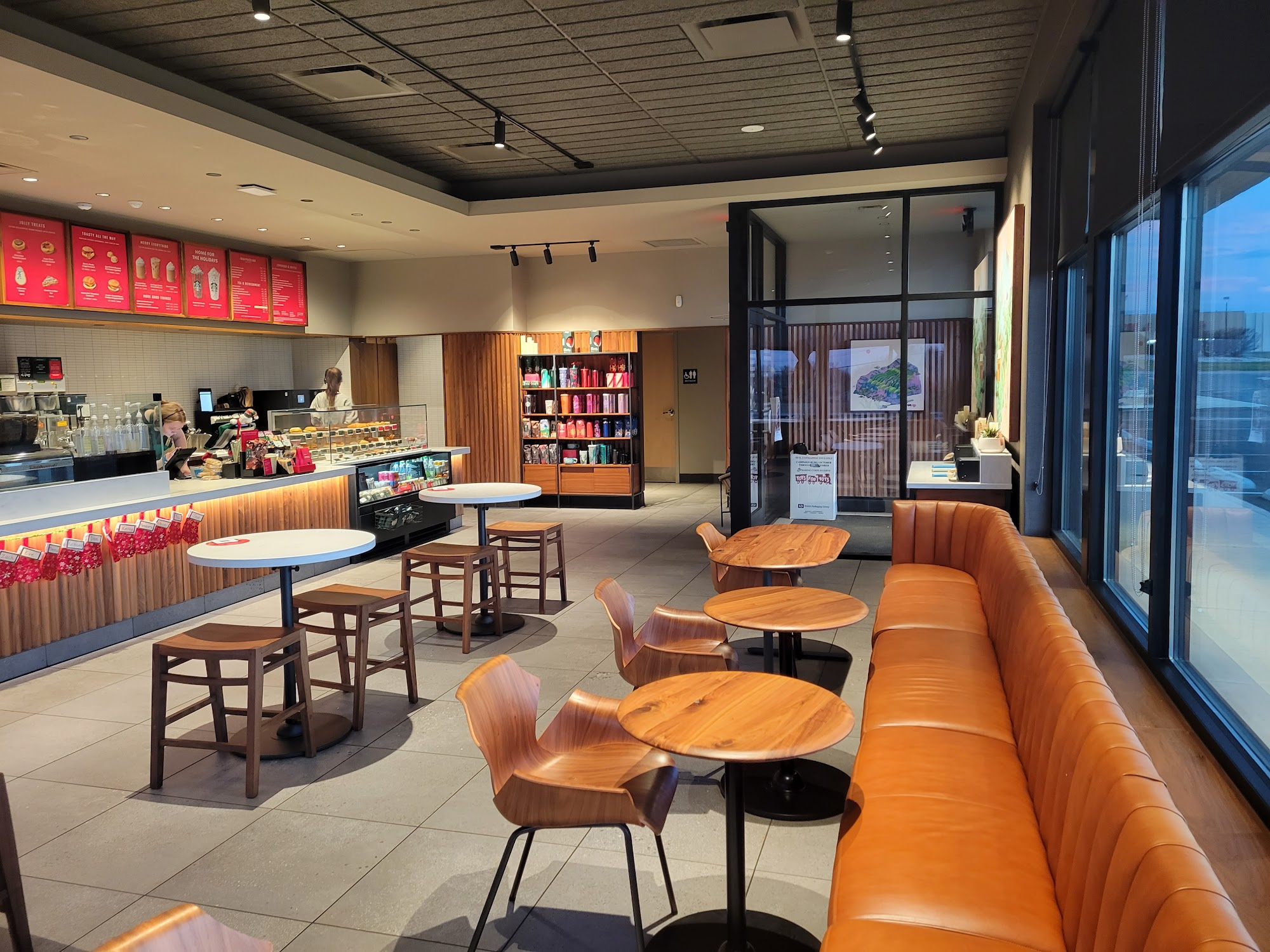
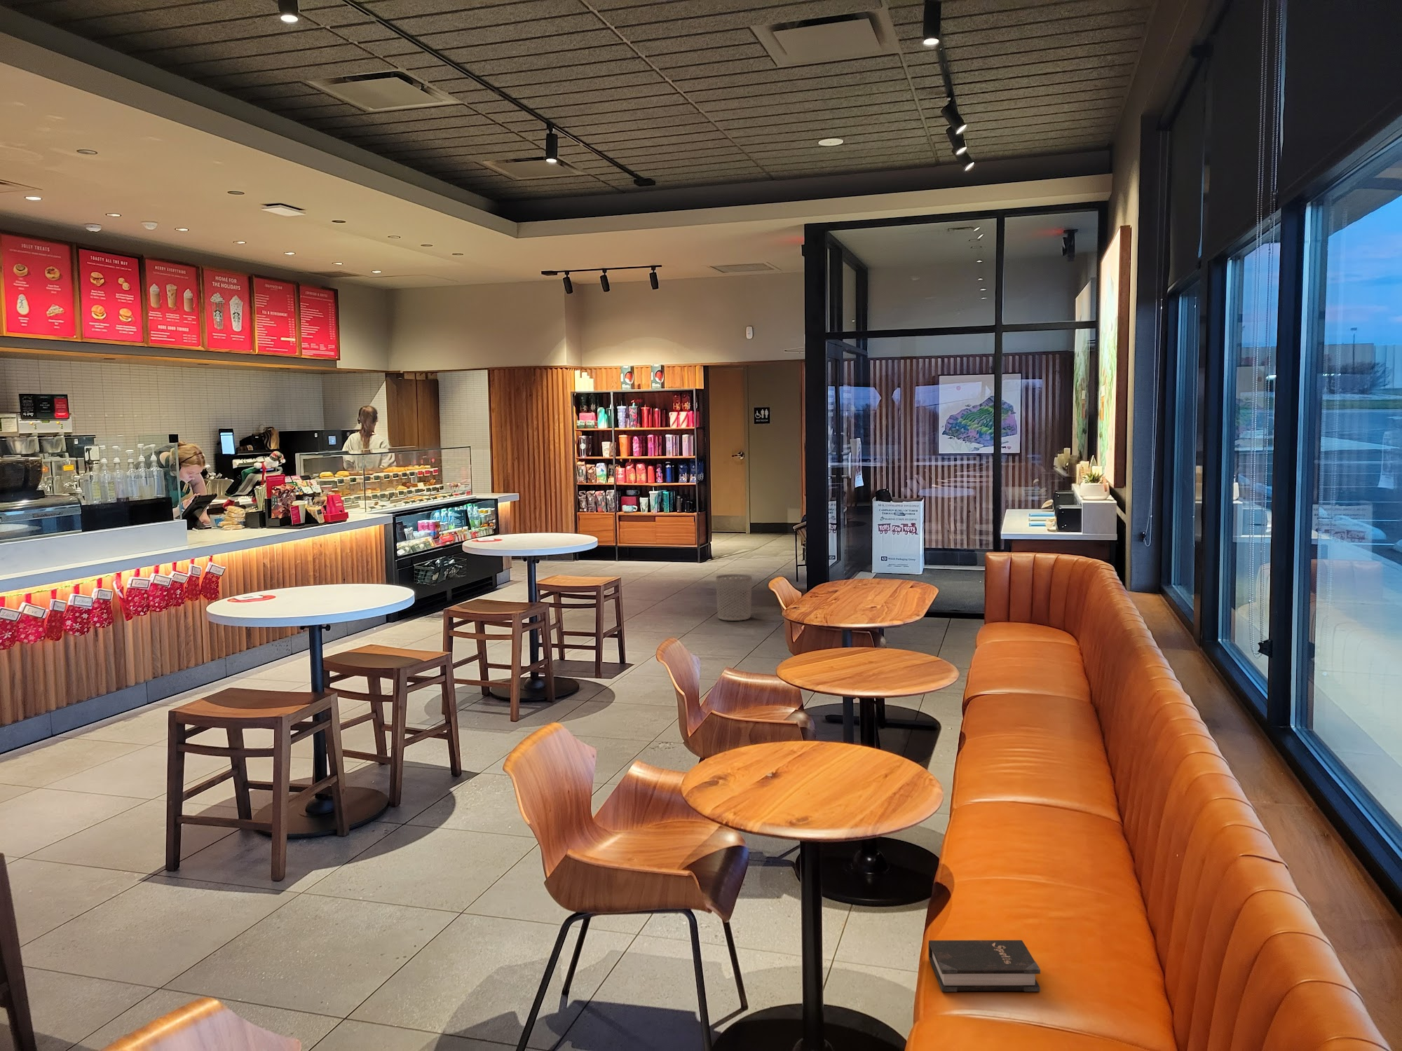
+ hardback book (983, 964)
+ waste bin (734, 597)
